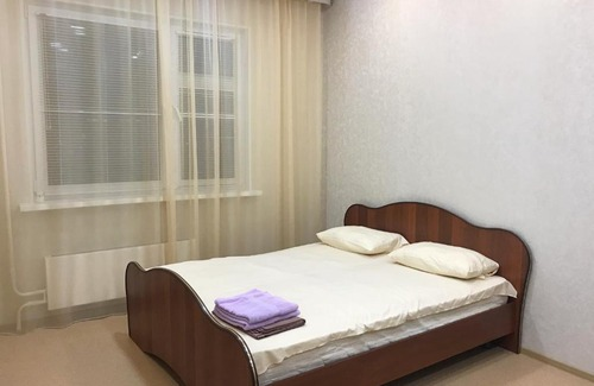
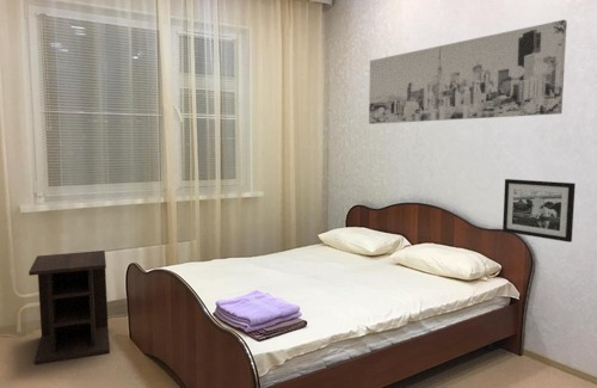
+ nightstand (72, 302)
+ wall art (448, 82)
+ picture frame (536, 208)
